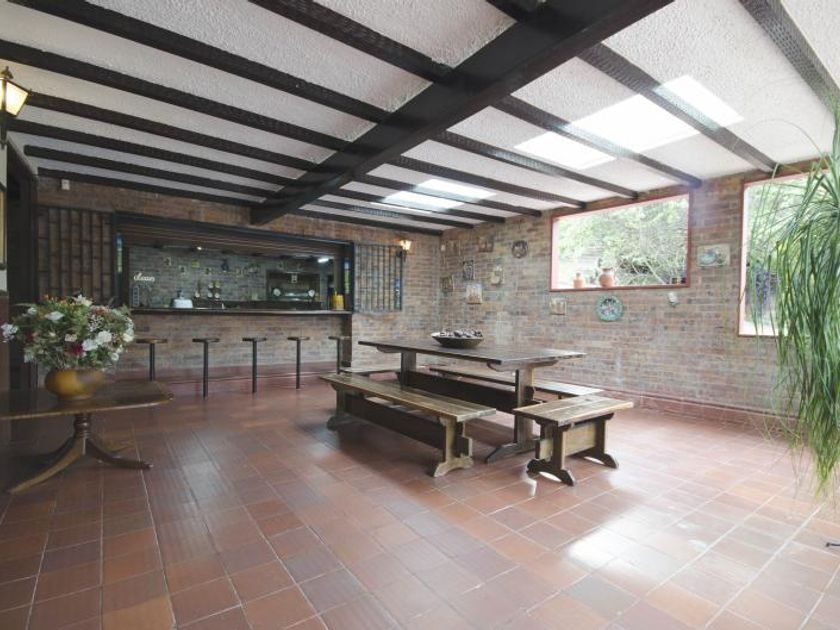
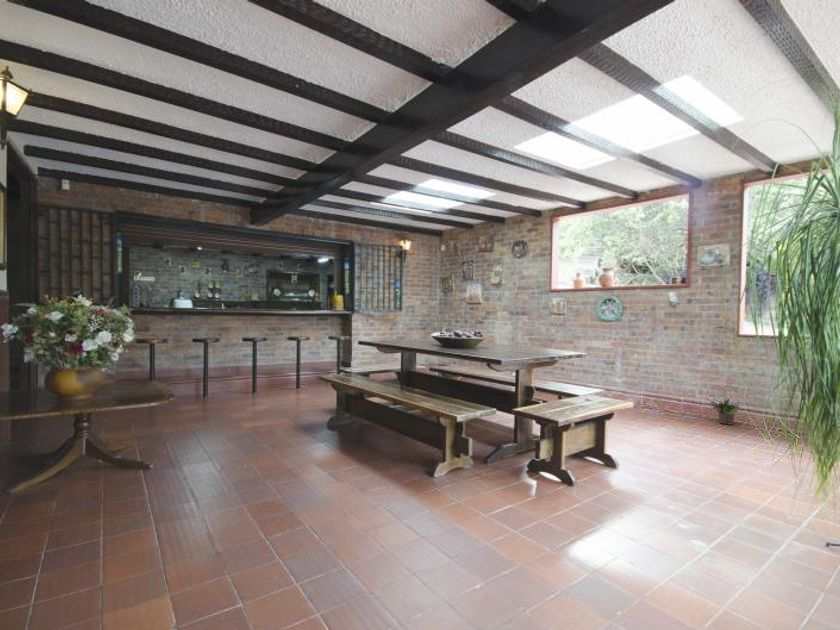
+ potted plant (723, 409)
